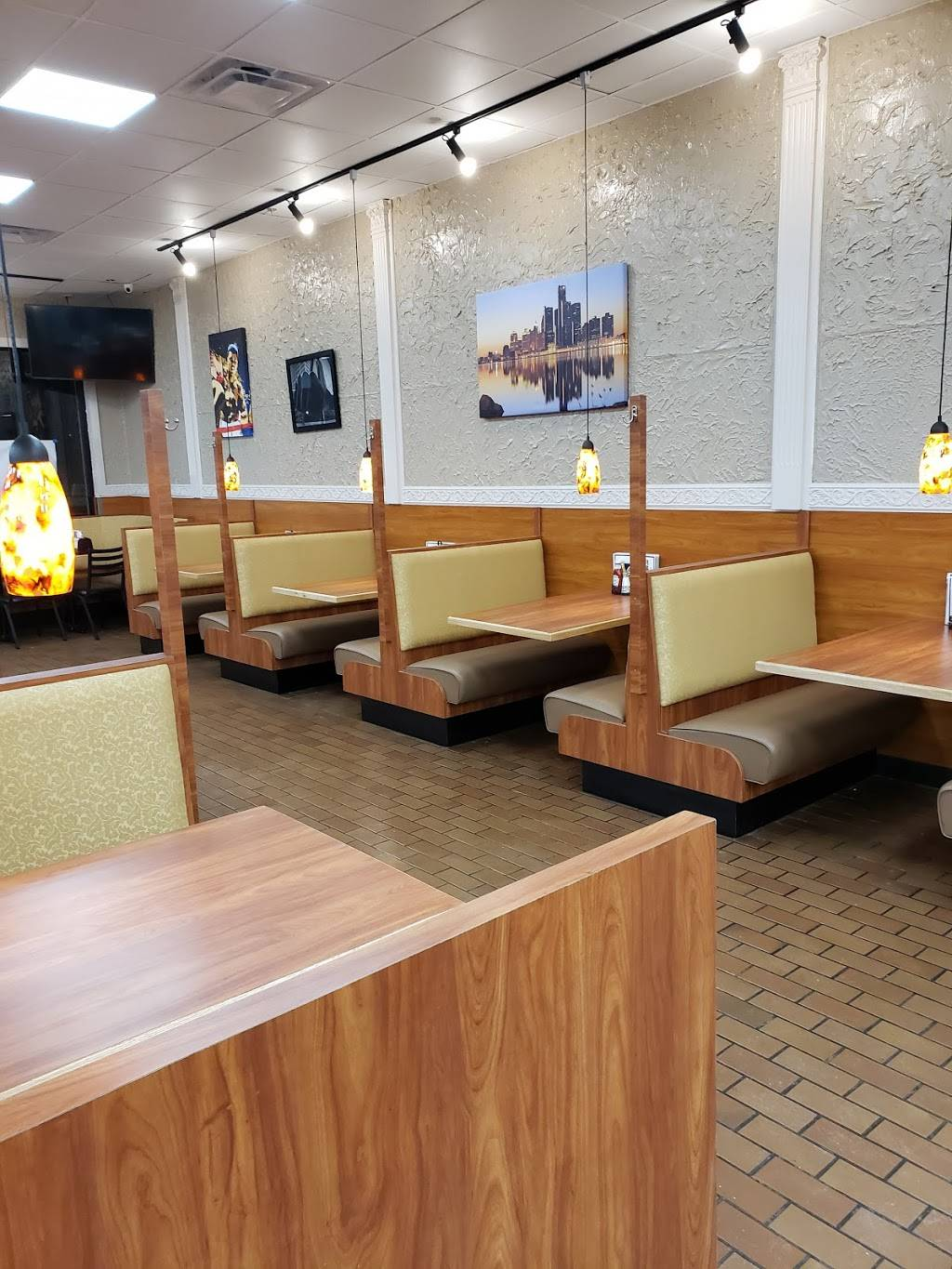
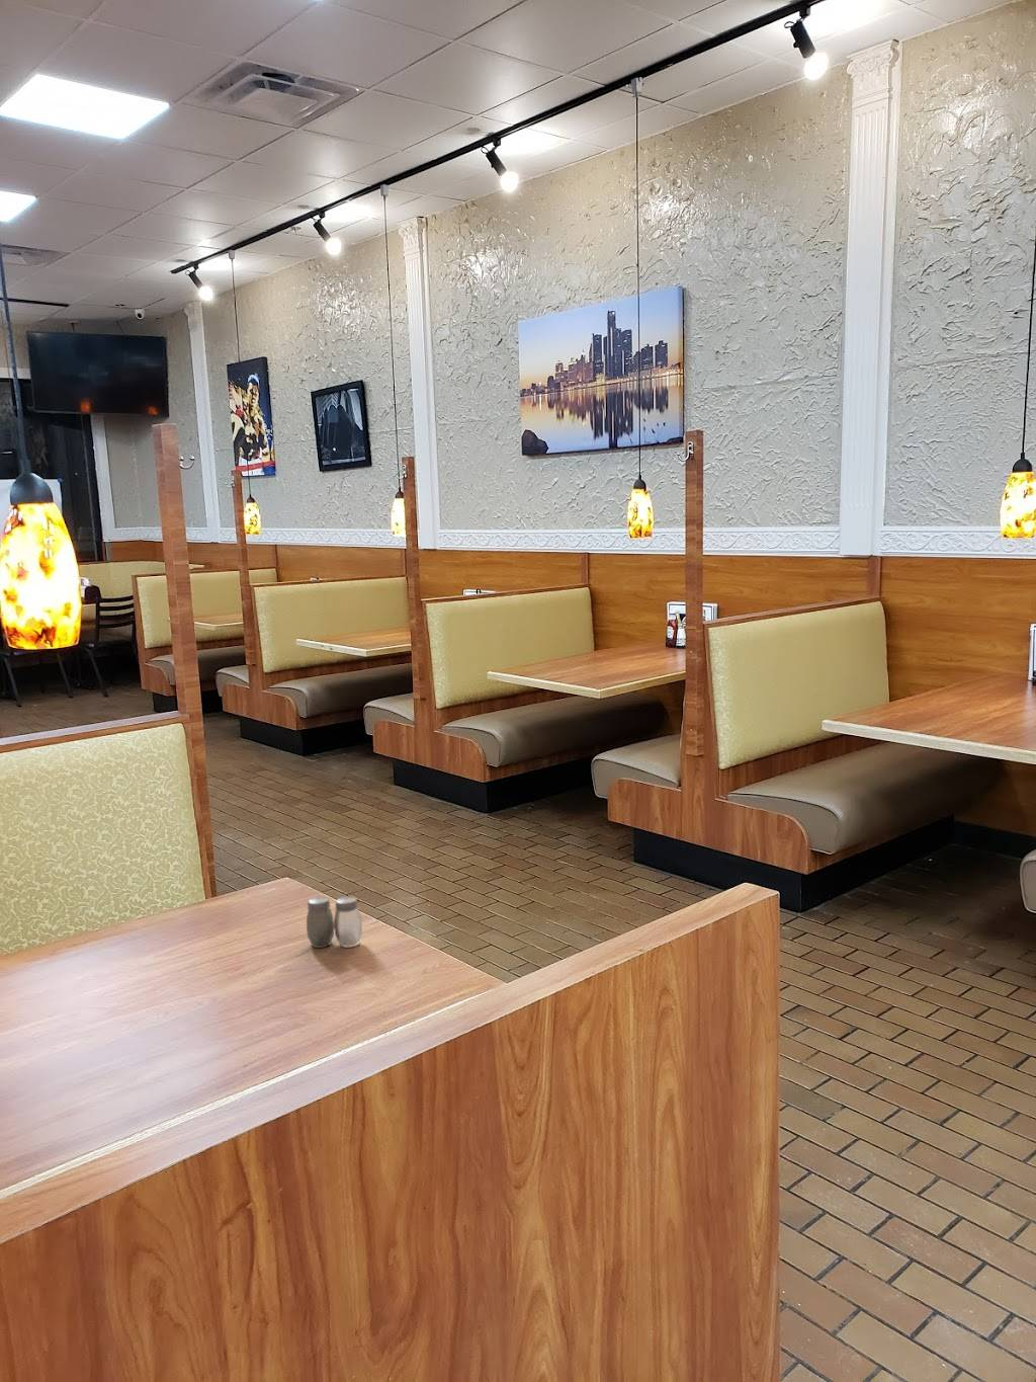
+ salt and pepper shaker (334, 920)
